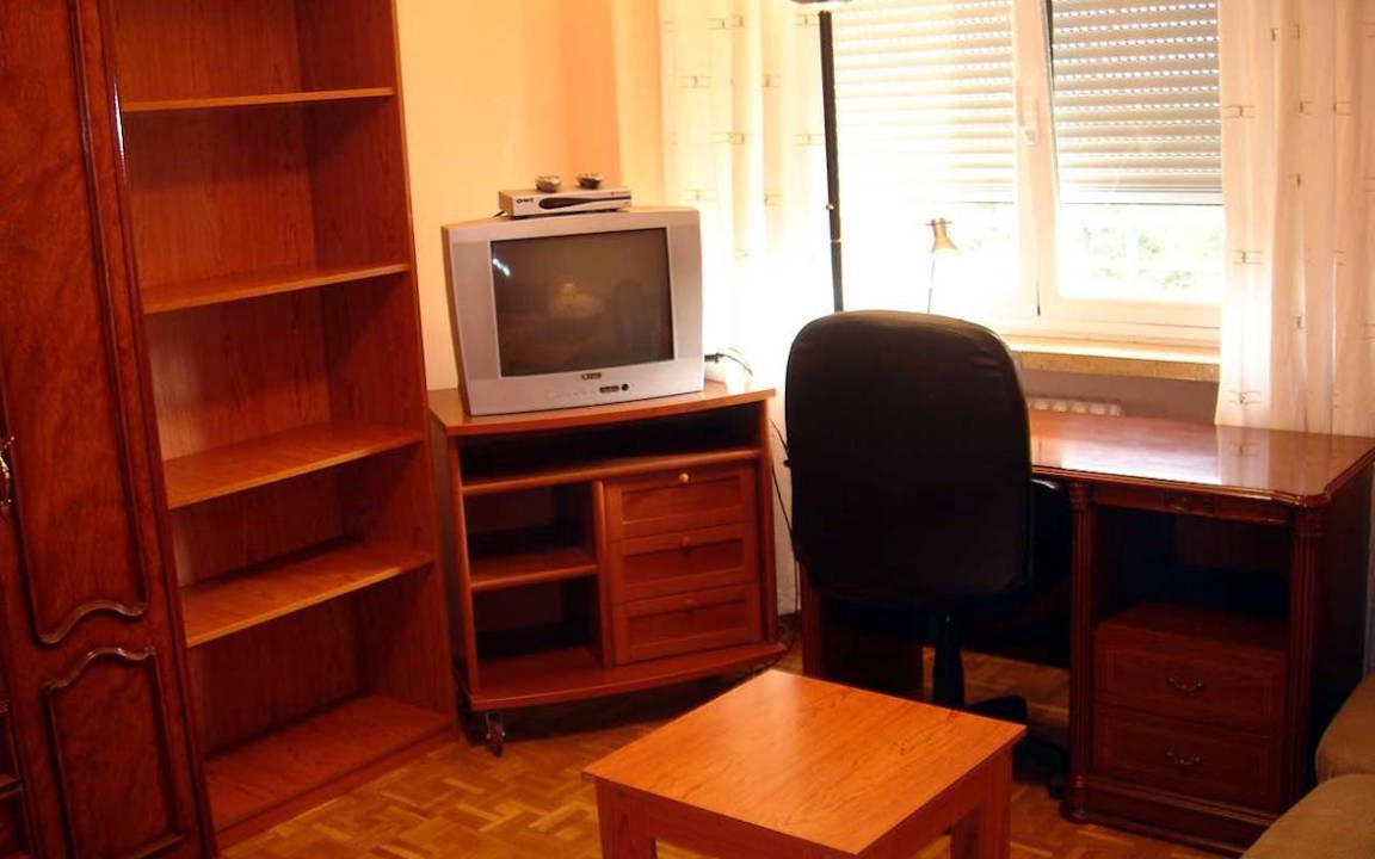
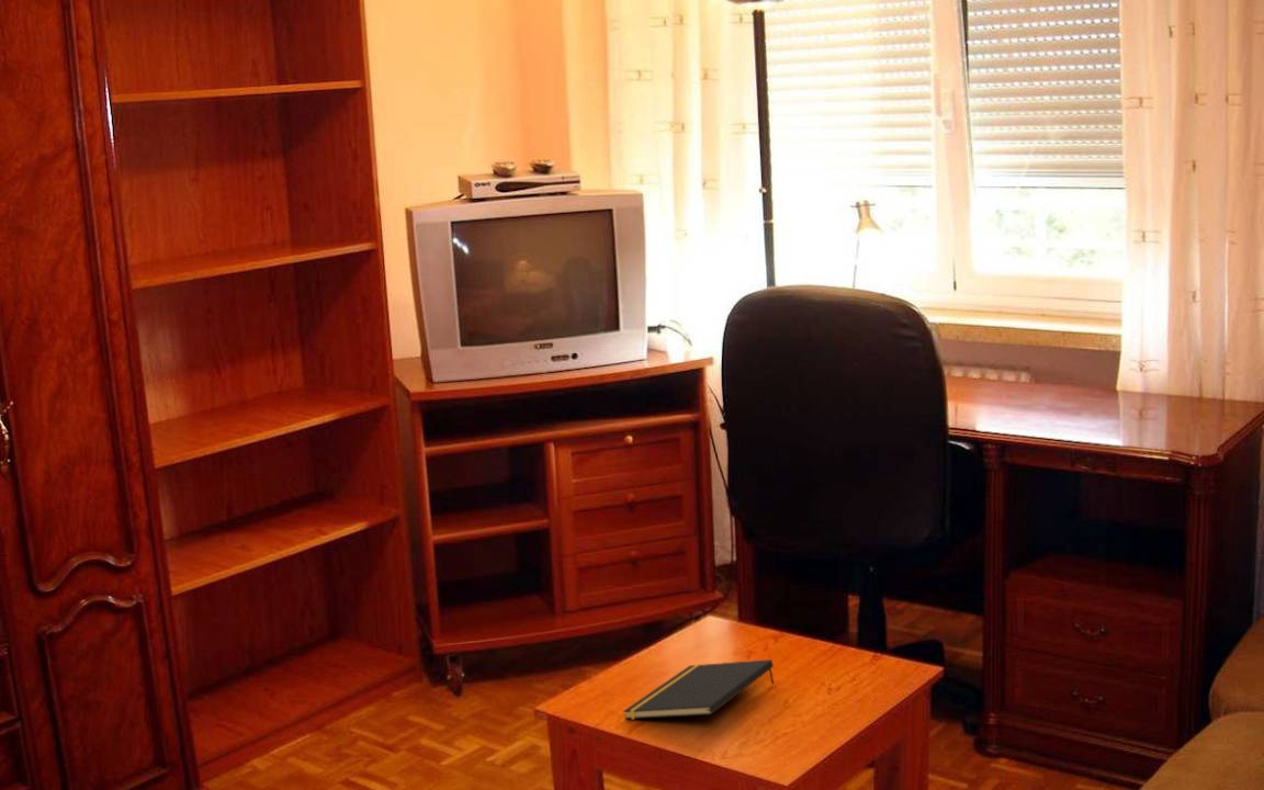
+ notepad (699, 688)
